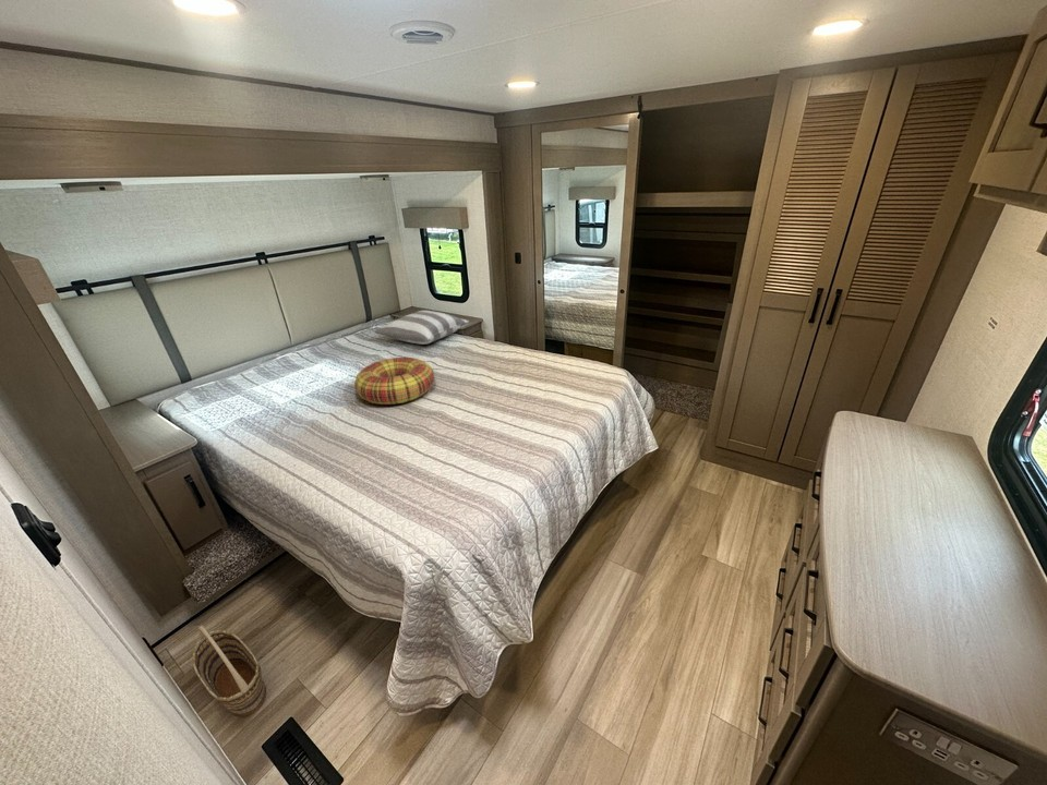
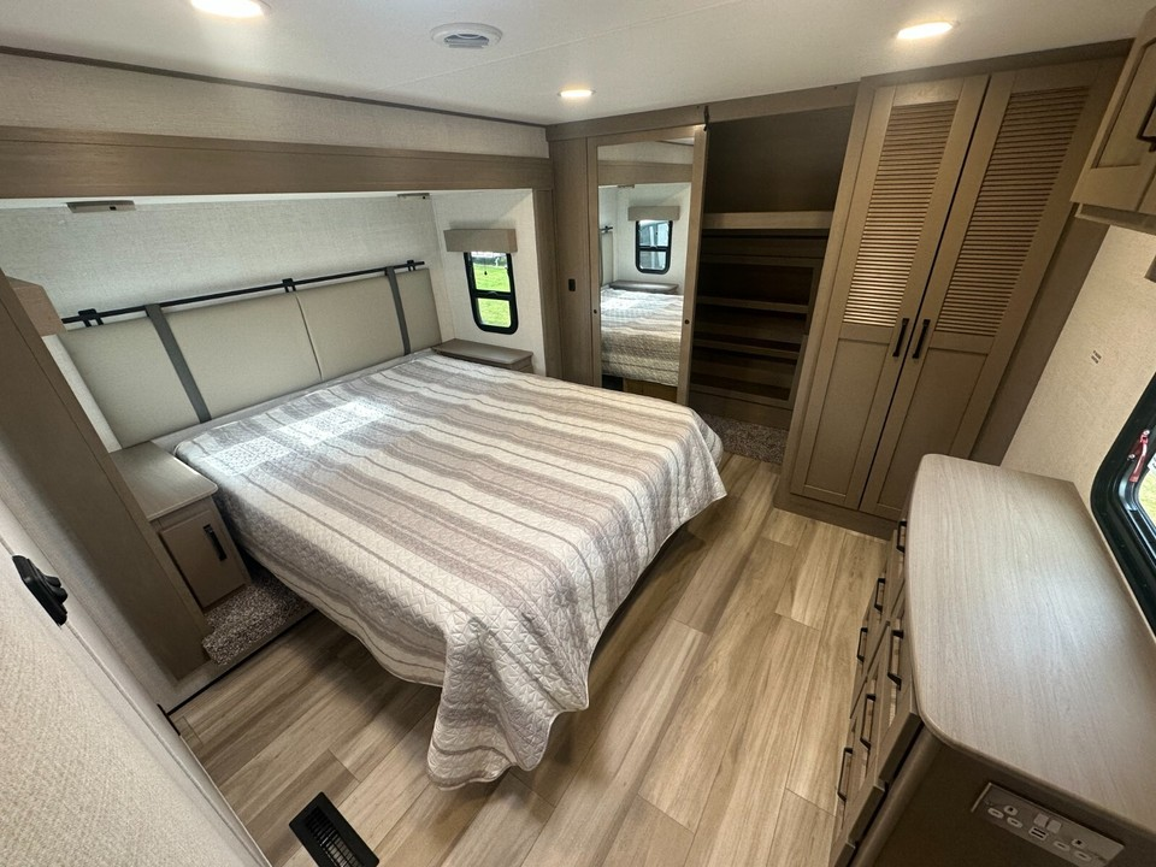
- cushion (395, 379)
- pillow (423, 326)
- basket (224, 662)
